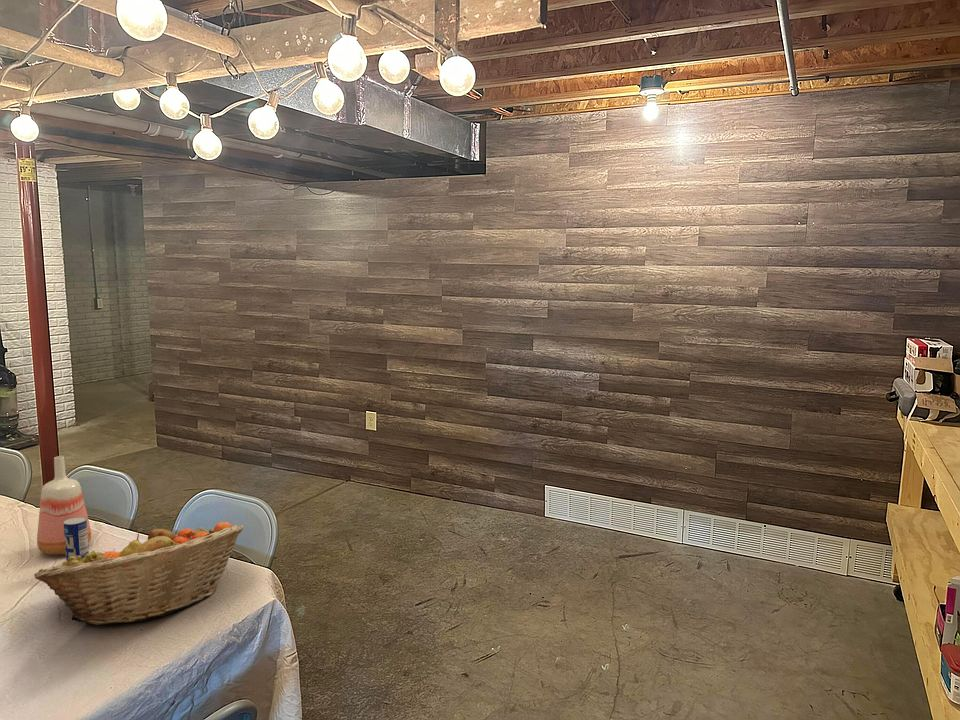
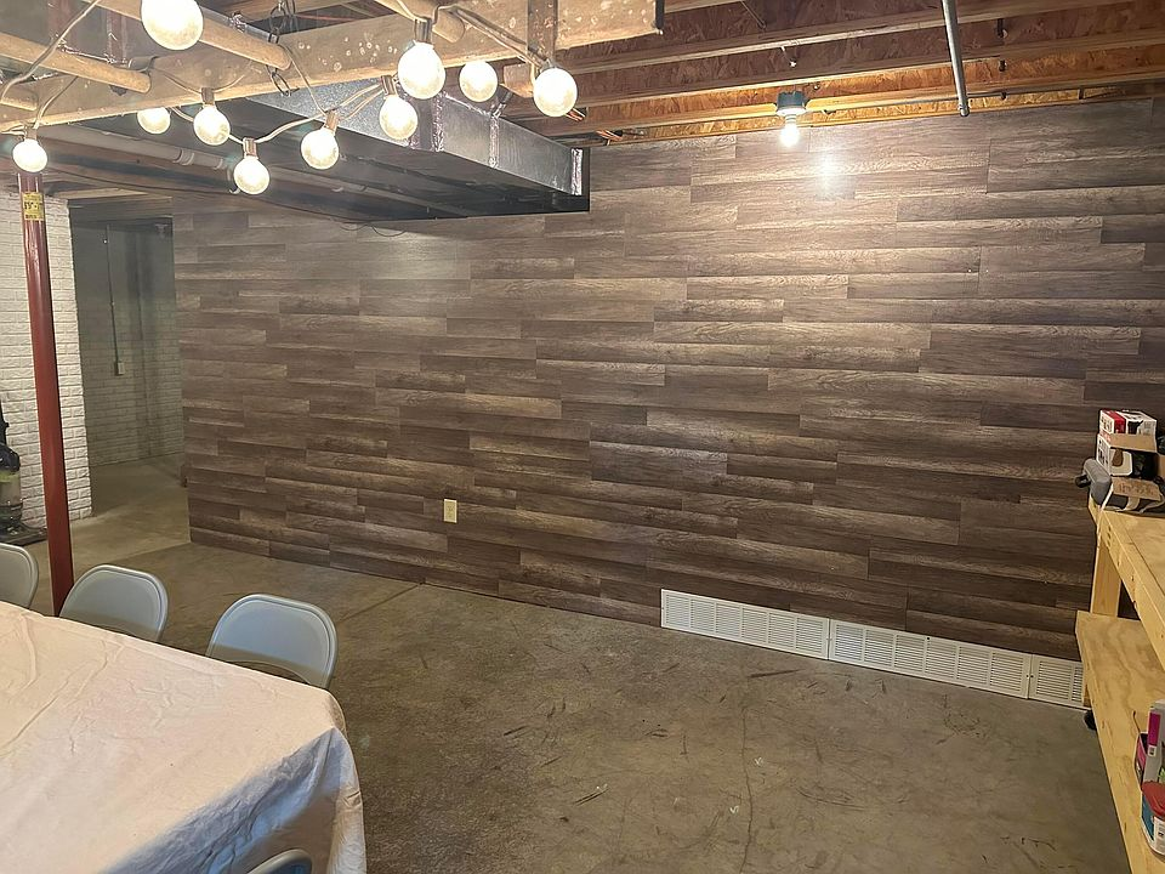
- vase (62, 503)
- fruit basket (147, 563)
- beverage can (76, 545)
